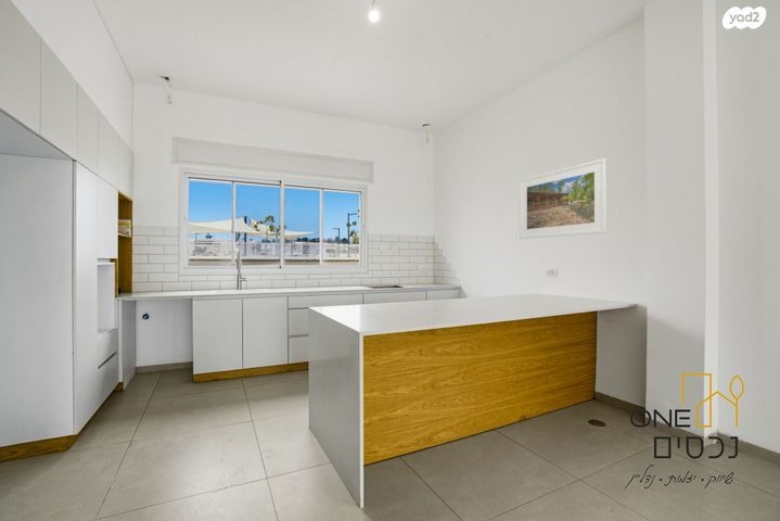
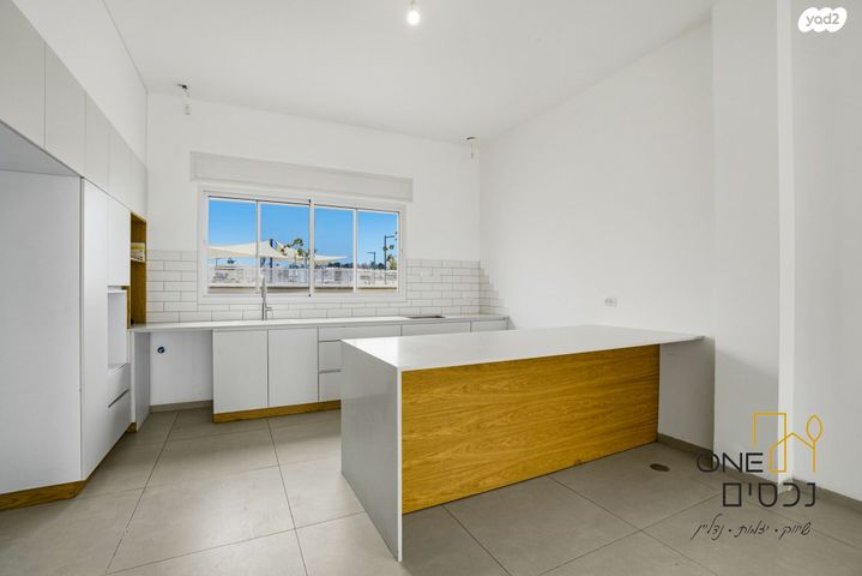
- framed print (558, 203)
